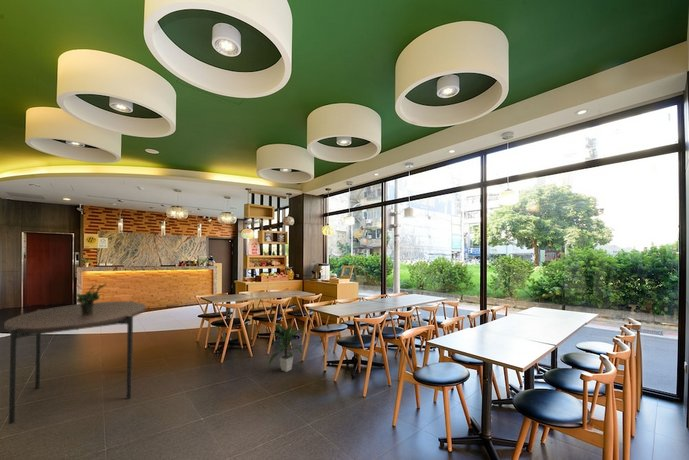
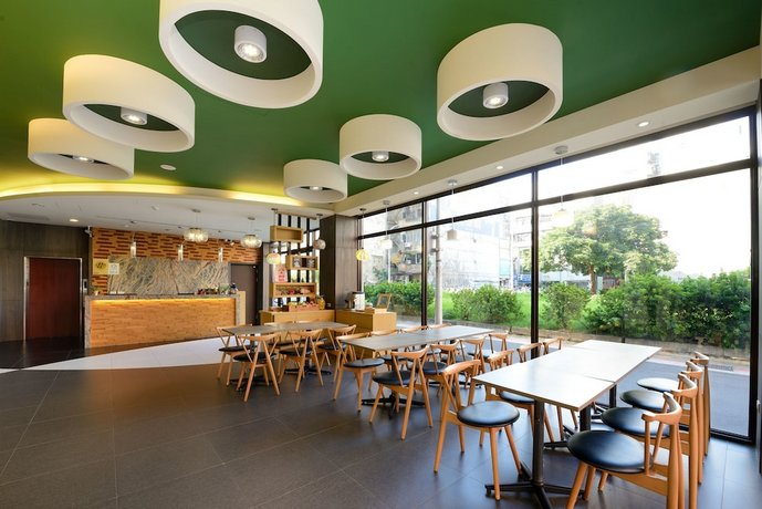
- dining table (78, 329)
- indoor plant (284, 345)
- potted plant (91, 298)
